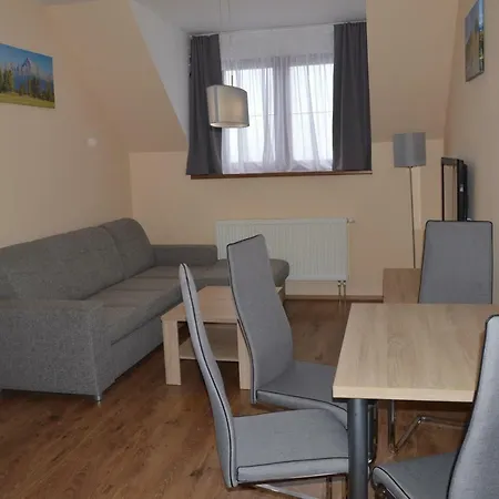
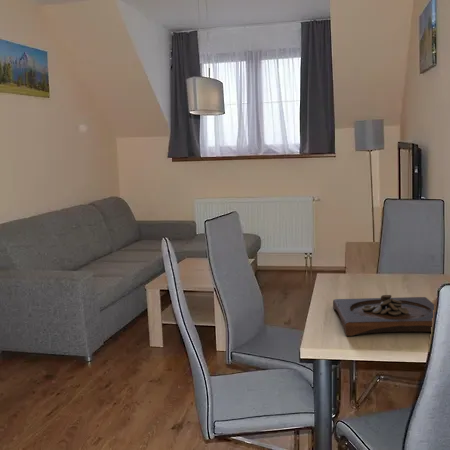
+ wooden tray (389, 307)
